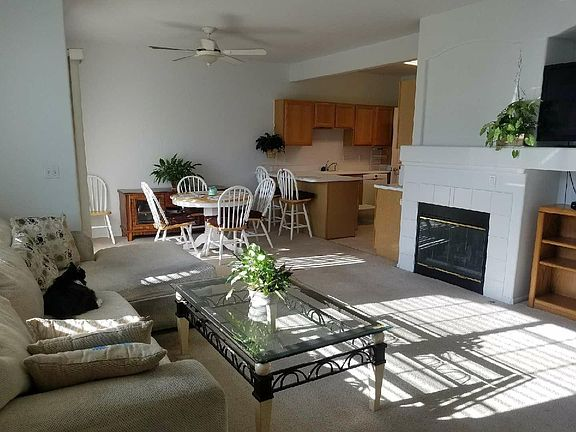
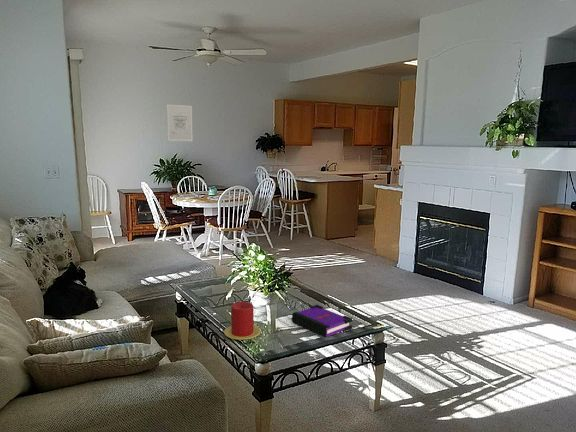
+ candle (242, 320)
+ board game (318, 319)
+ wall art (179, 123)
